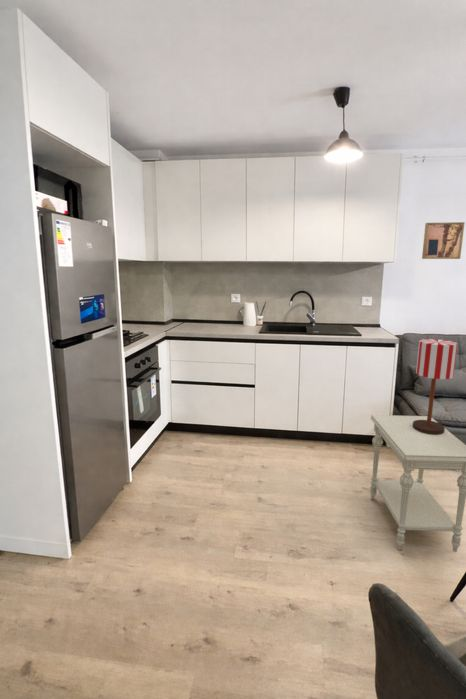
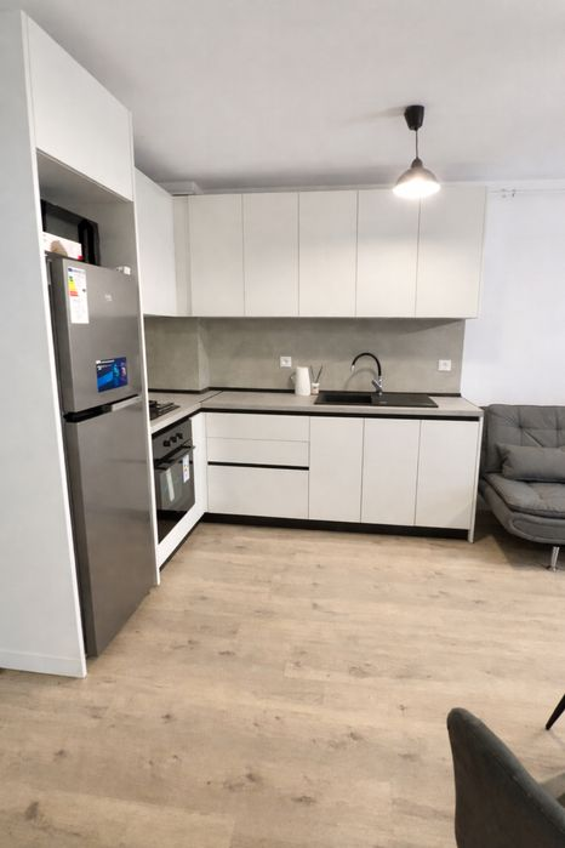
- side table (412, 478)
- wall art (442, 240)
- table lamp (432, 386)
